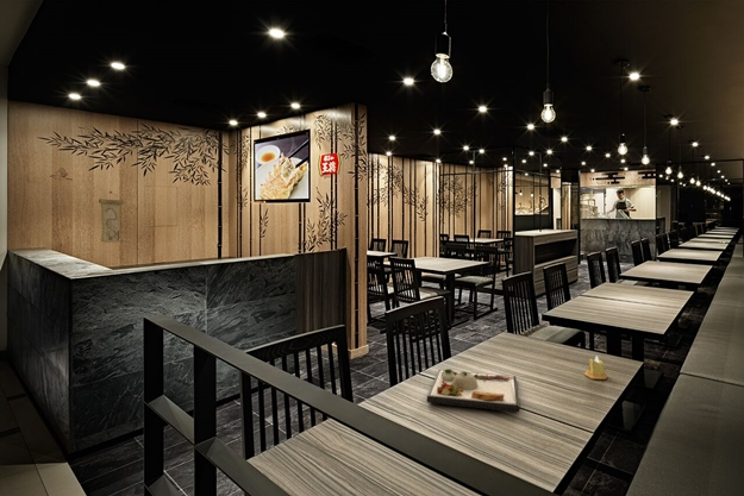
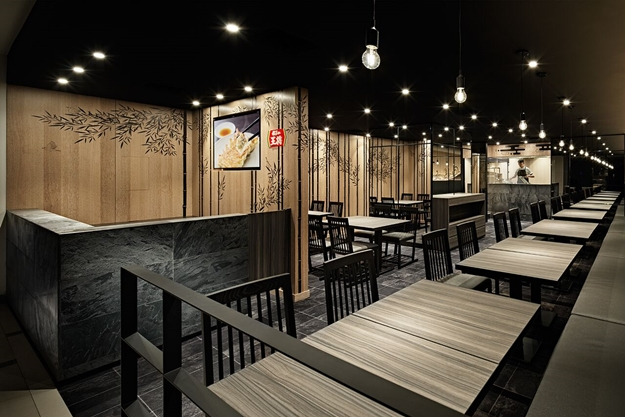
- dinner plate (474, 382)
- candle (594, 364)
- wall scroll (111, 216)
